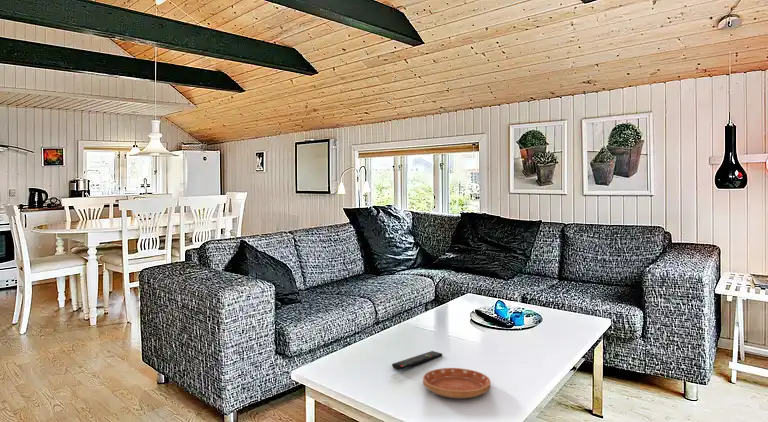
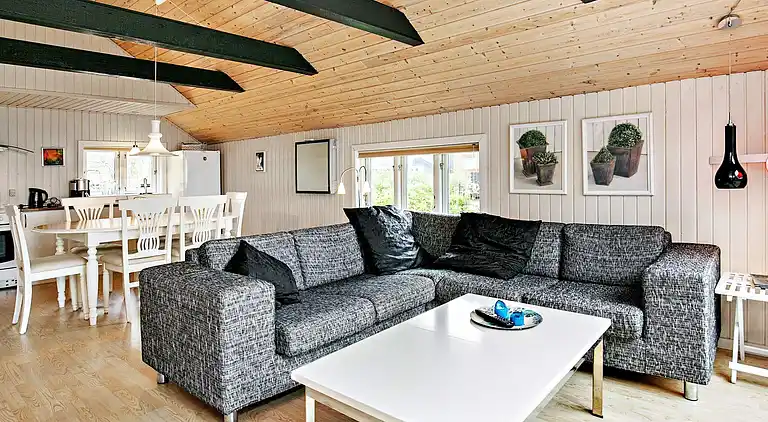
- saucer (456, 383)
- remote control (417, 360)
